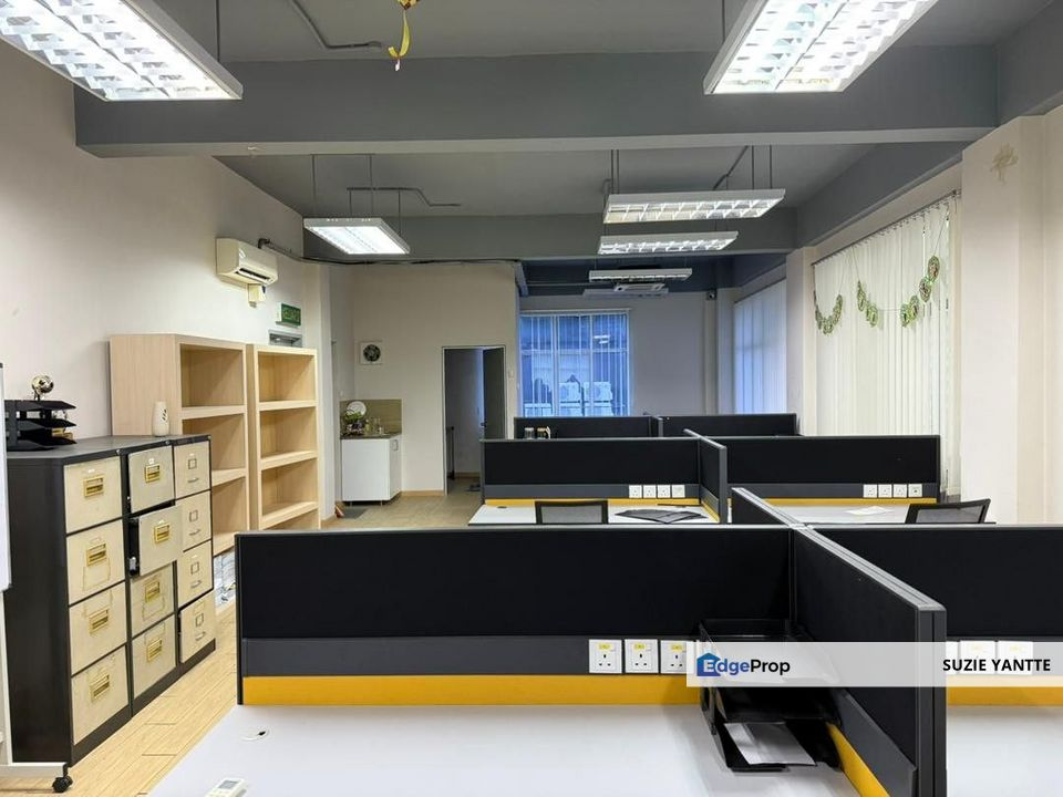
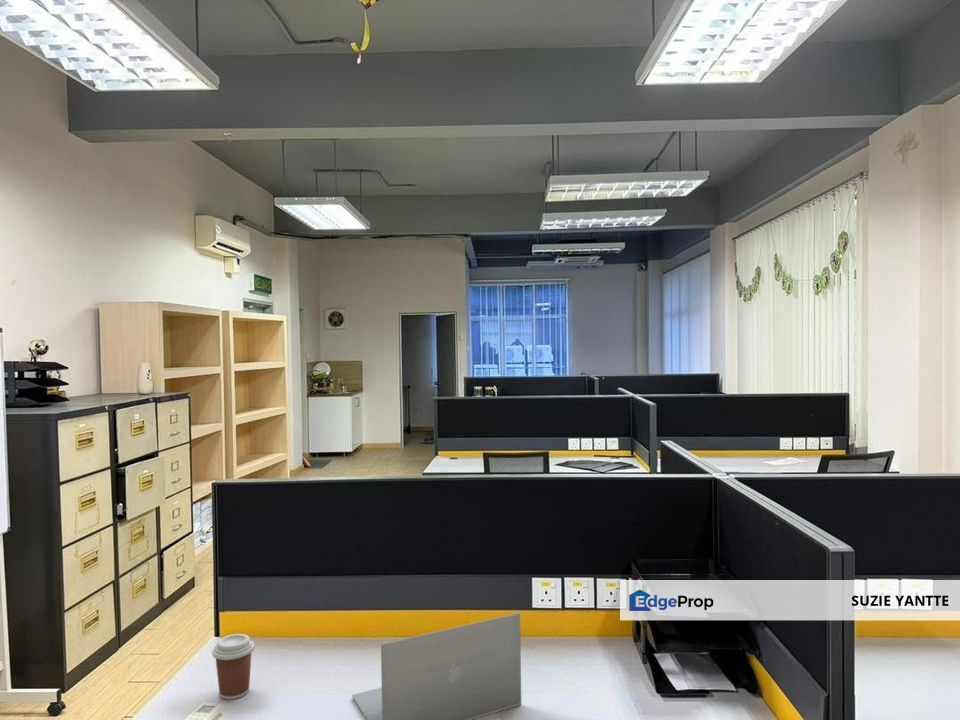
+ laptop (434, 655)
+ coffee cup (233, 666)
